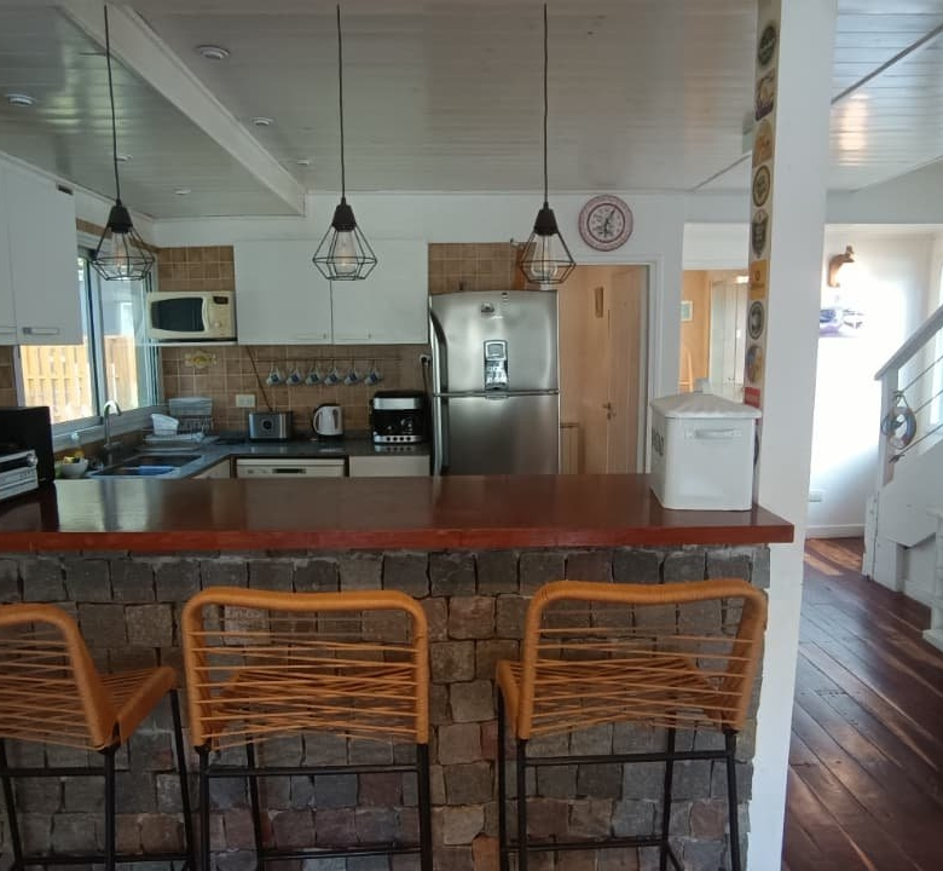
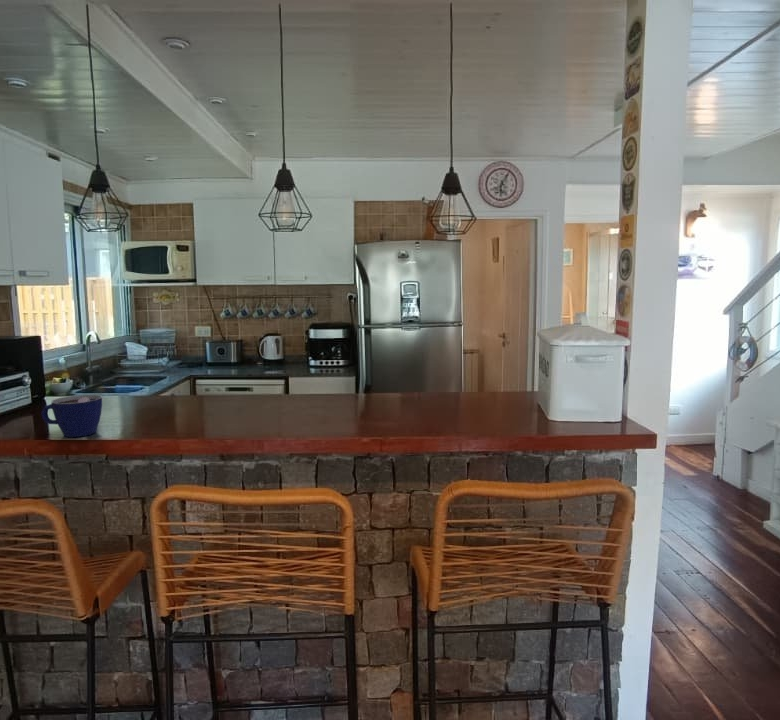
+ cup (71, 415)
